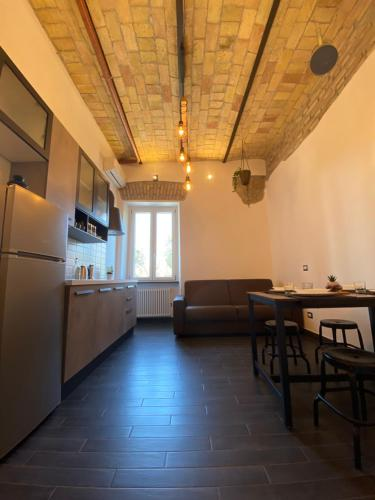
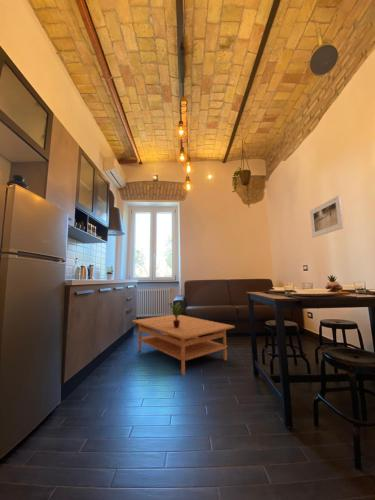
+ potted plant (177, 314)
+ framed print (324, 218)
+ coffee table (179, 338)
